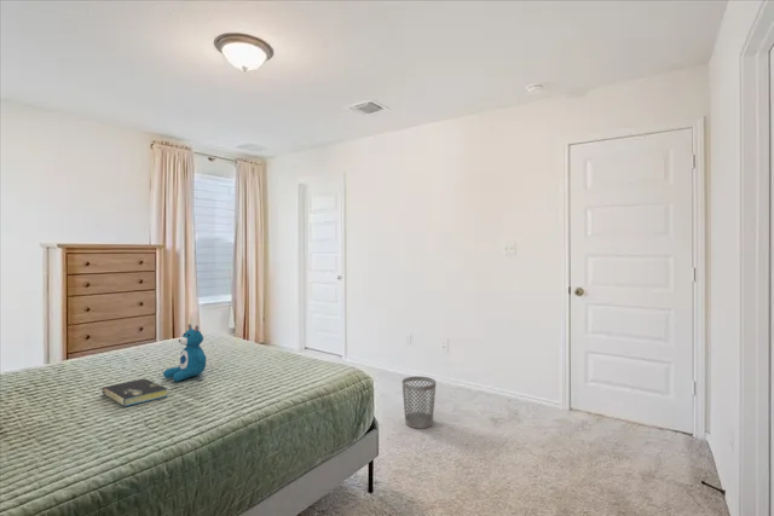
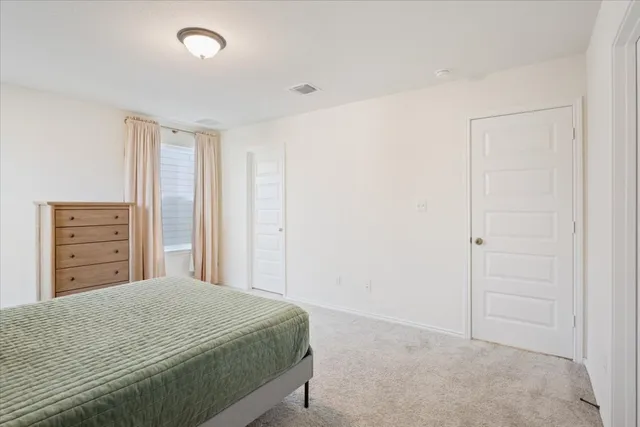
- wastebasket (418, 401)
- teddy bear (185, 350)
- book (134, 390)
